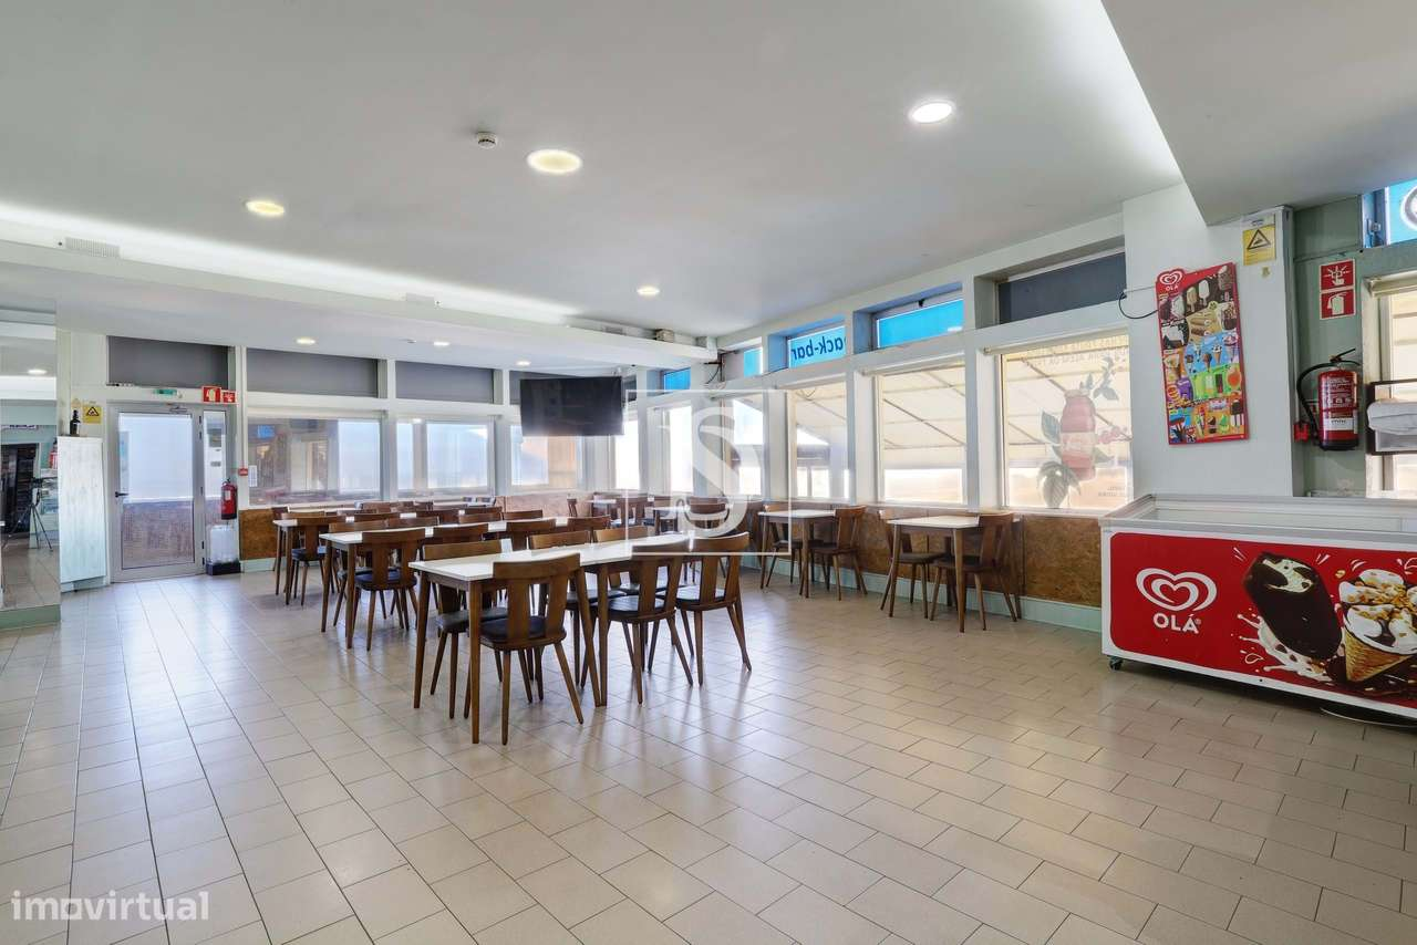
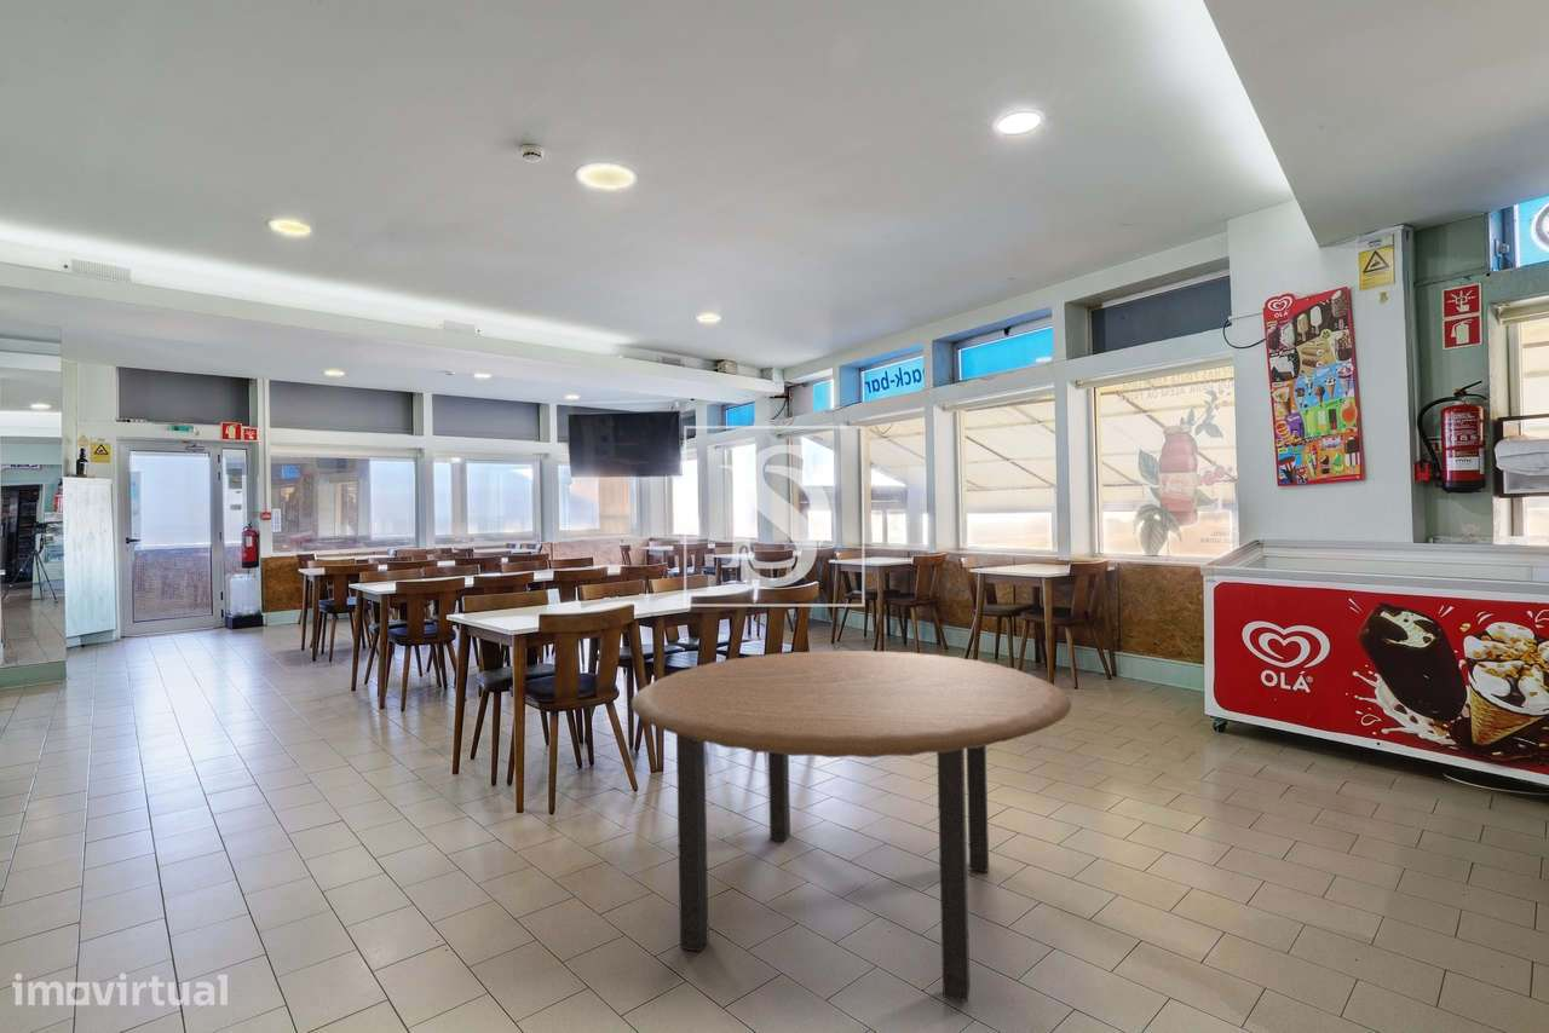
+ dining table (845, 756)
